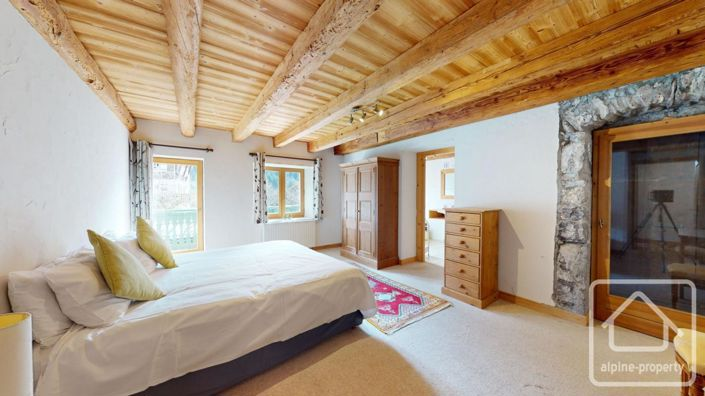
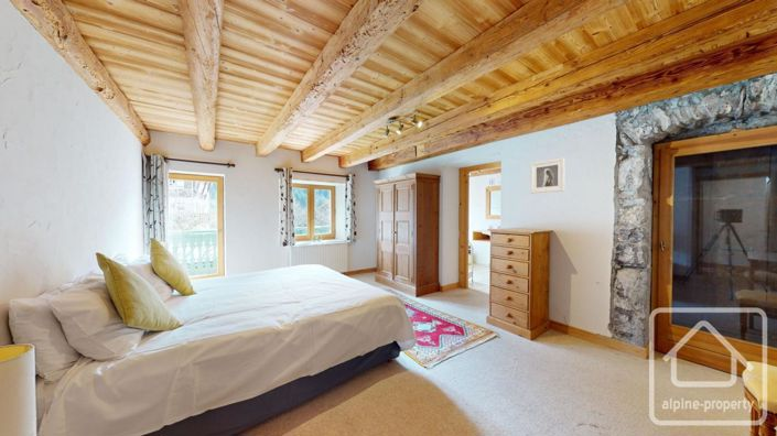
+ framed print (547, 176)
